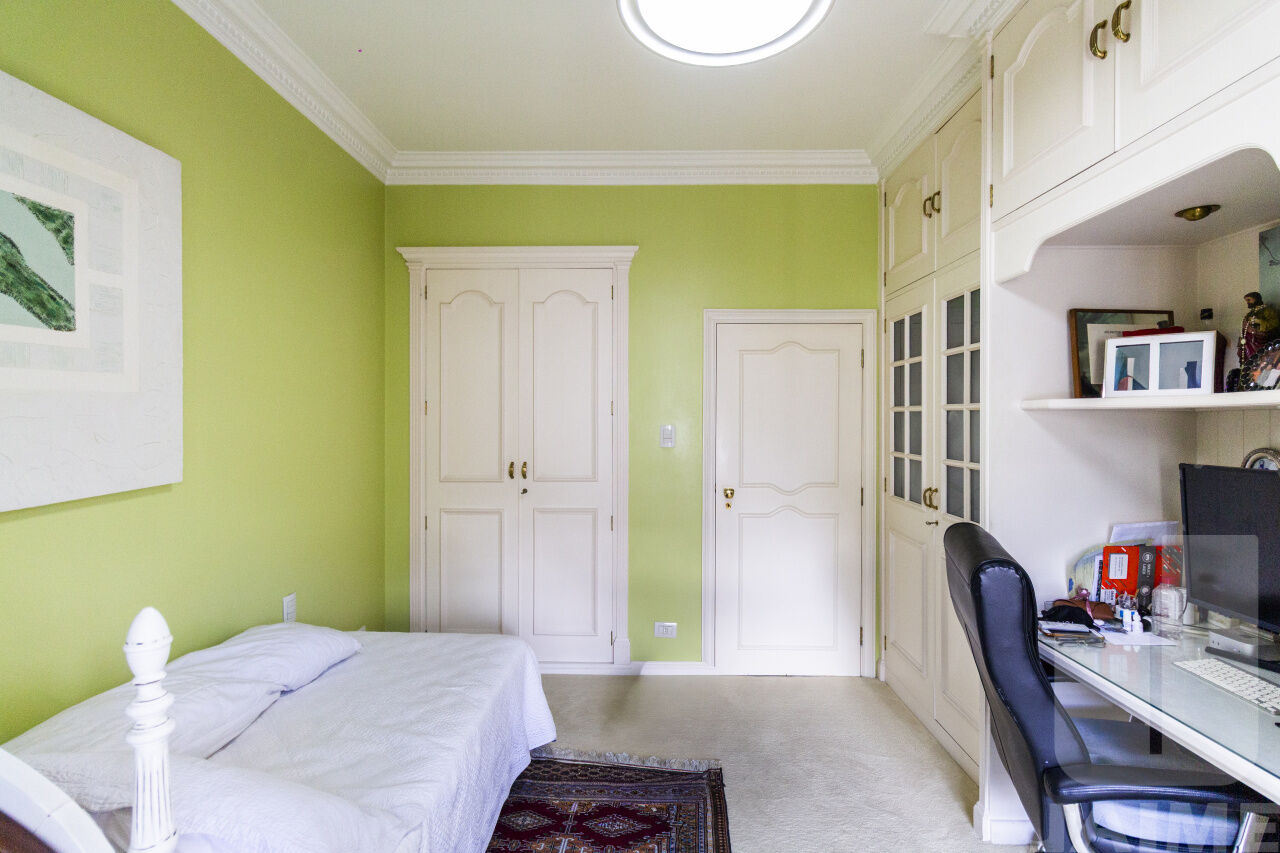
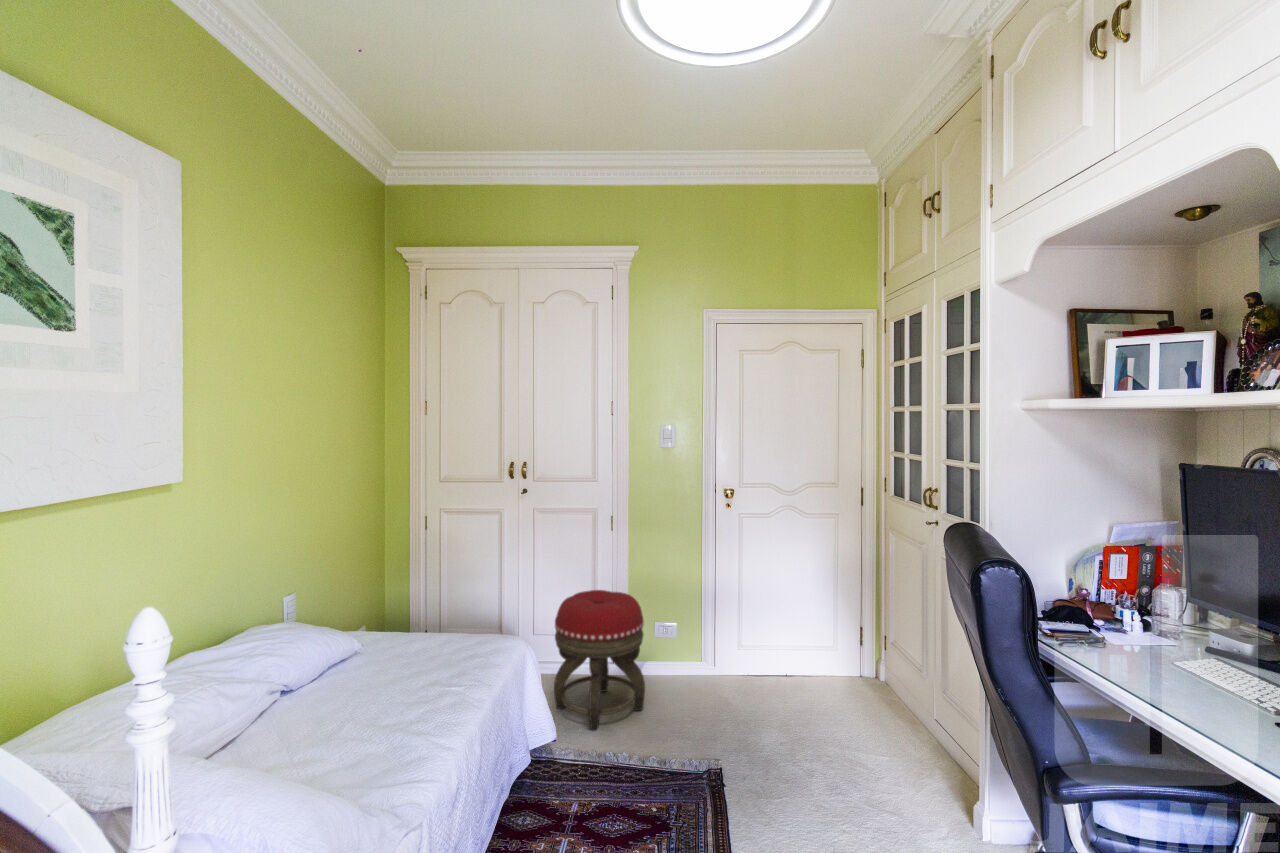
+ footstool (599, 652)
